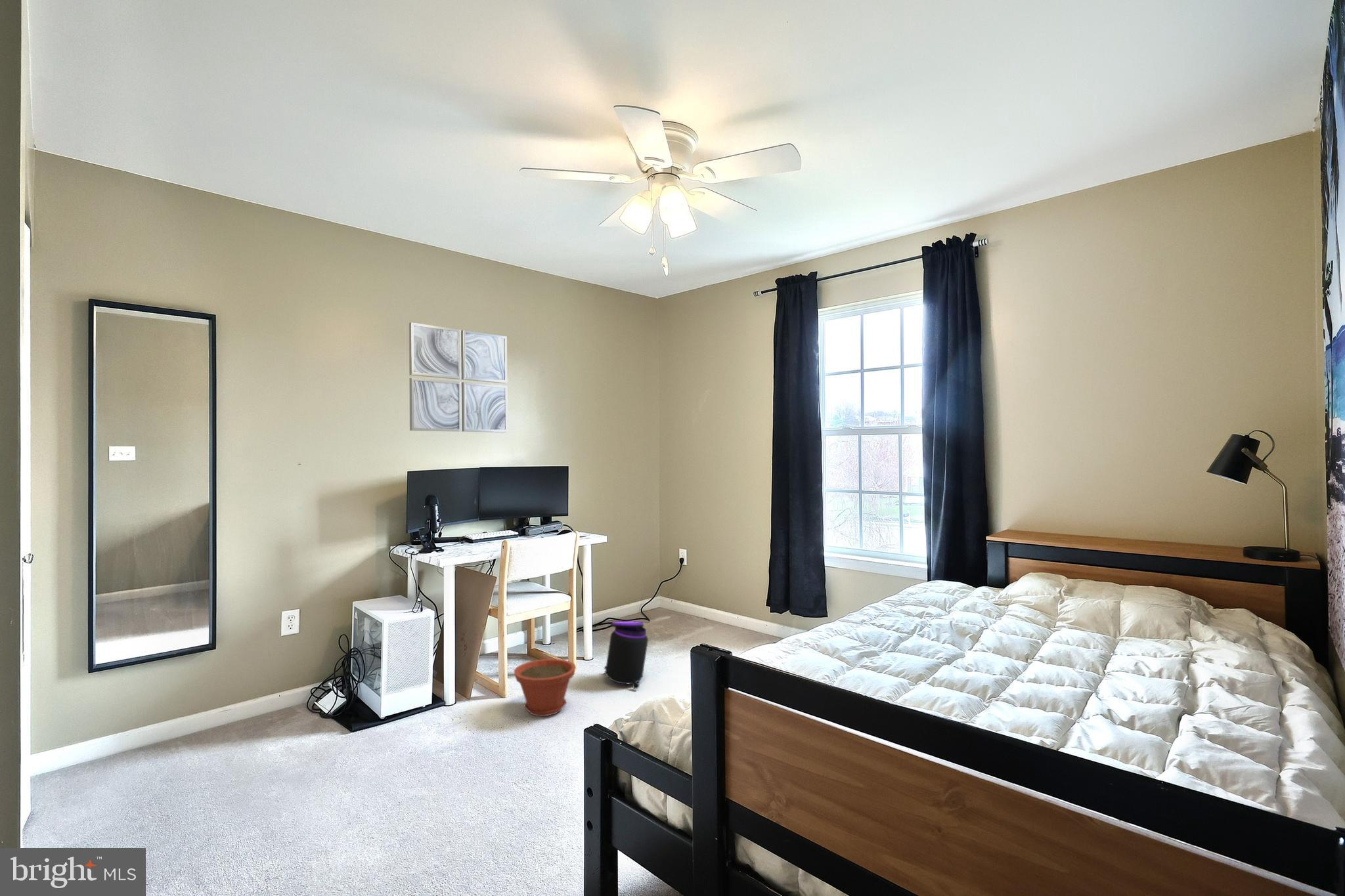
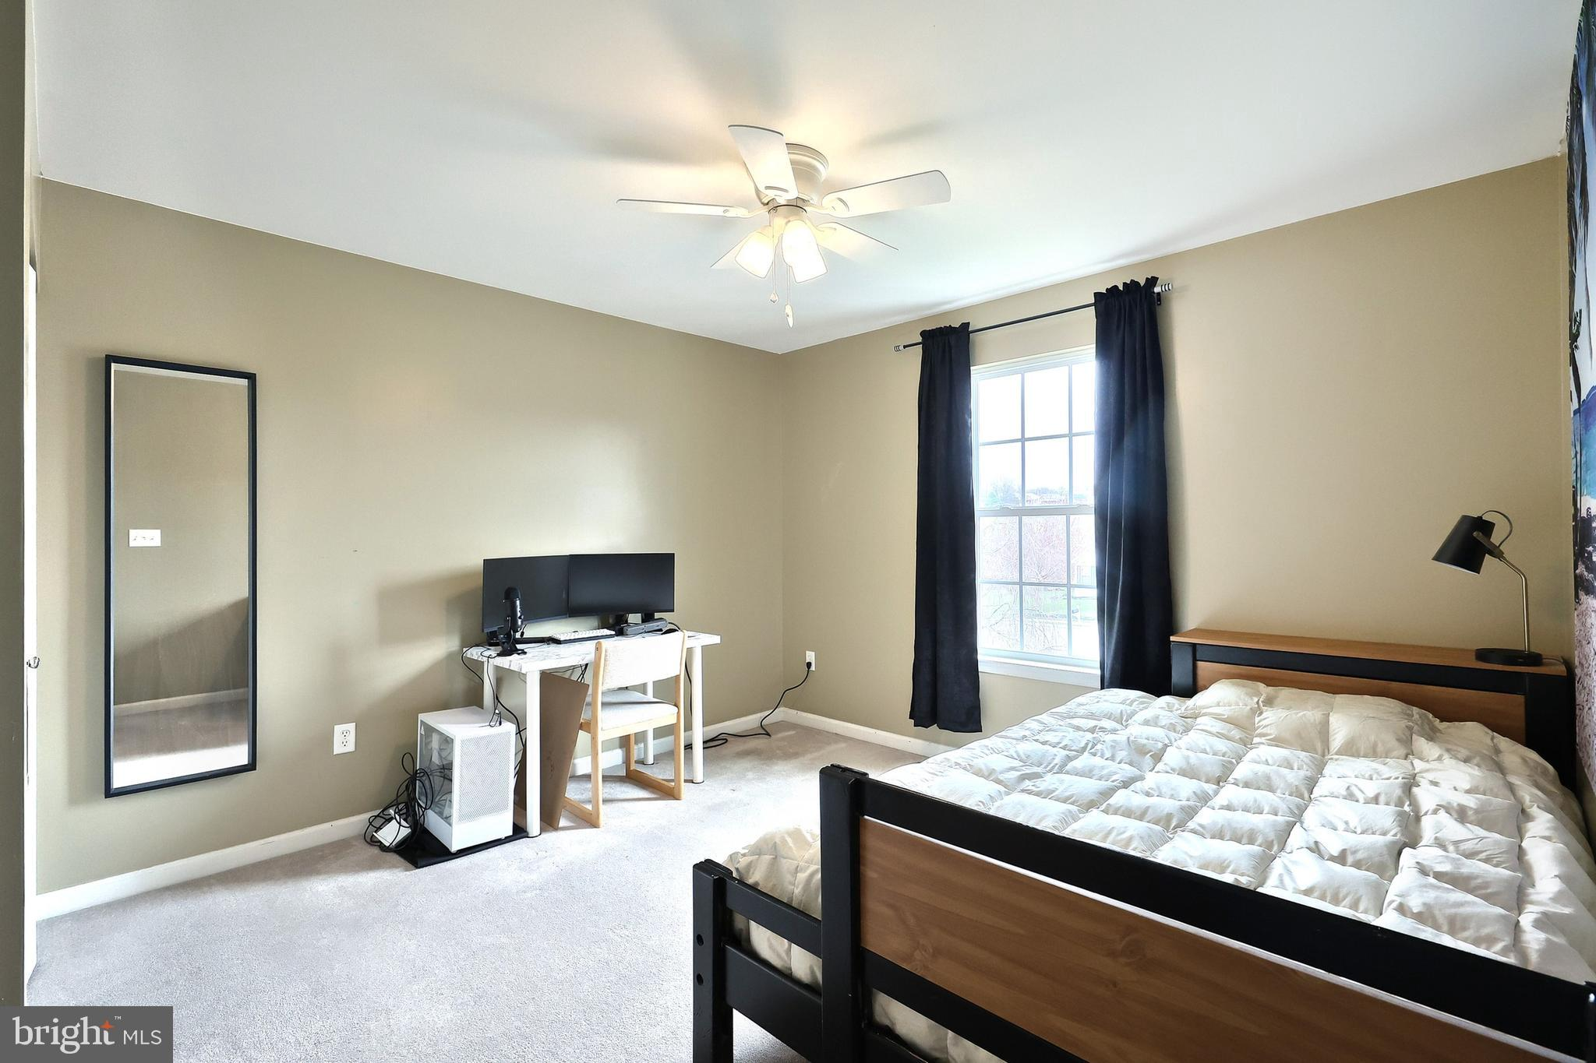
- plant pot (545, 689)
- trash can (625, 650)
- wall art (461, 379)
